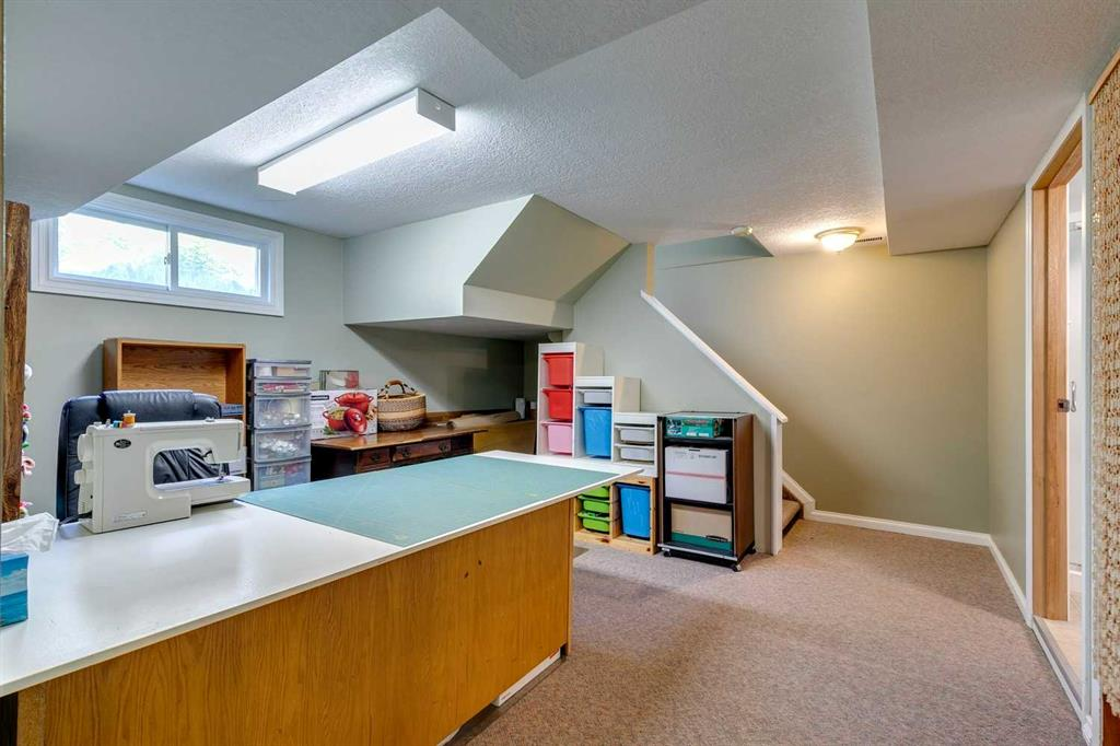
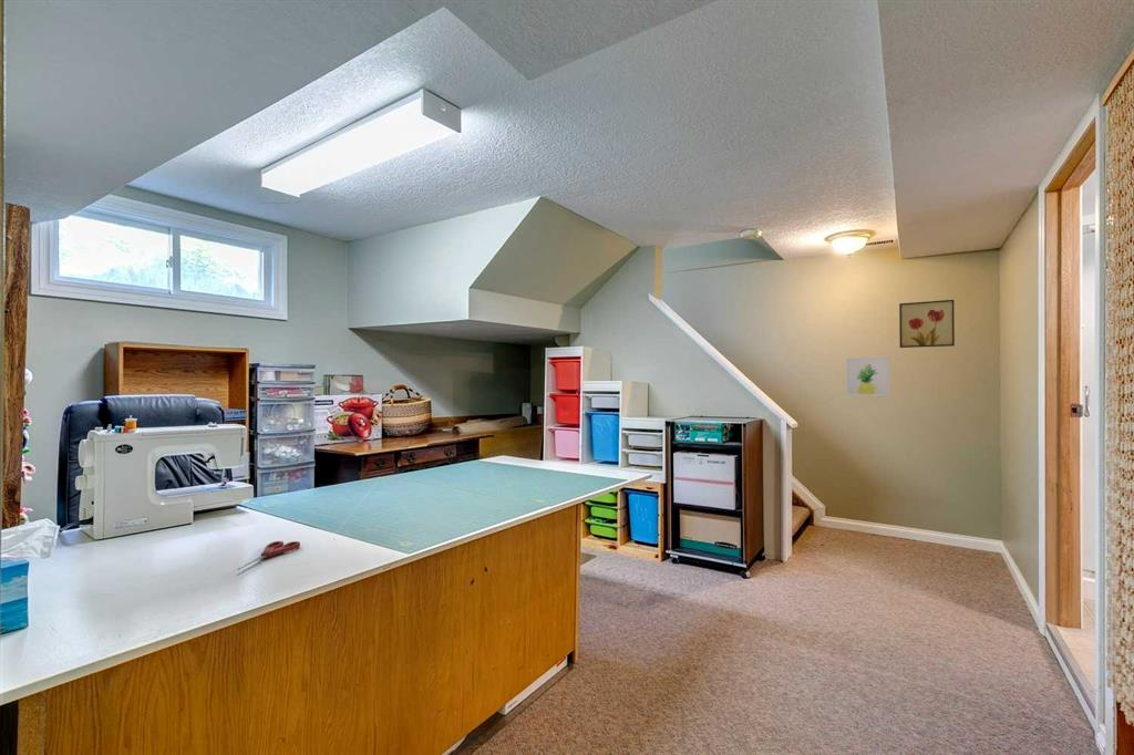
+ wall art (867, 376)
+ scissors (265, 555)
+ wall art (926, 324)
